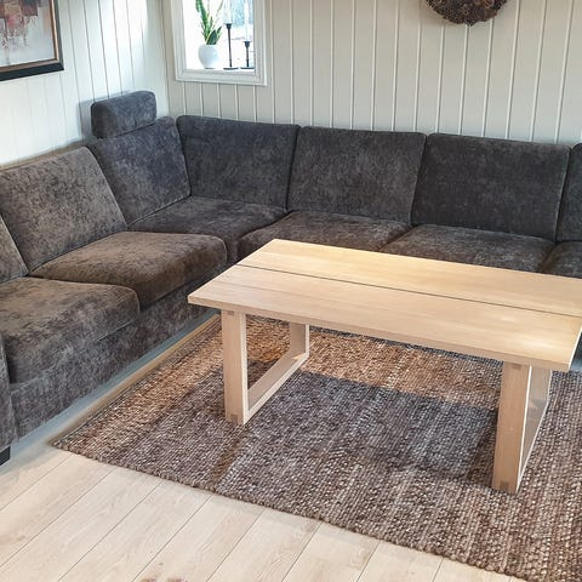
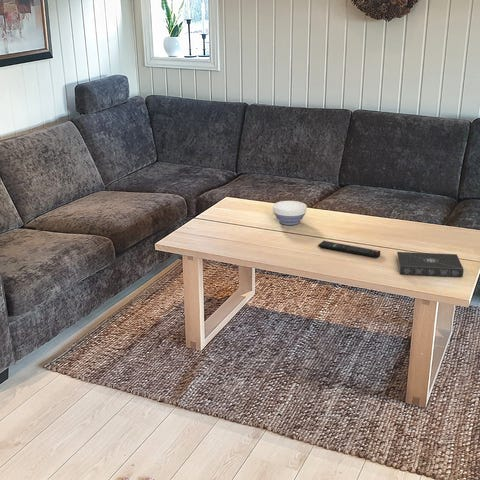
+ bowl (289, 214)
+ book (428, 264)
+ remote control (349, 249)
